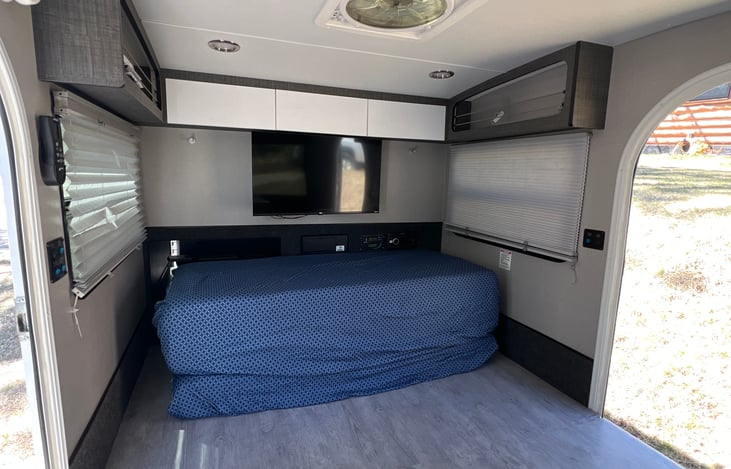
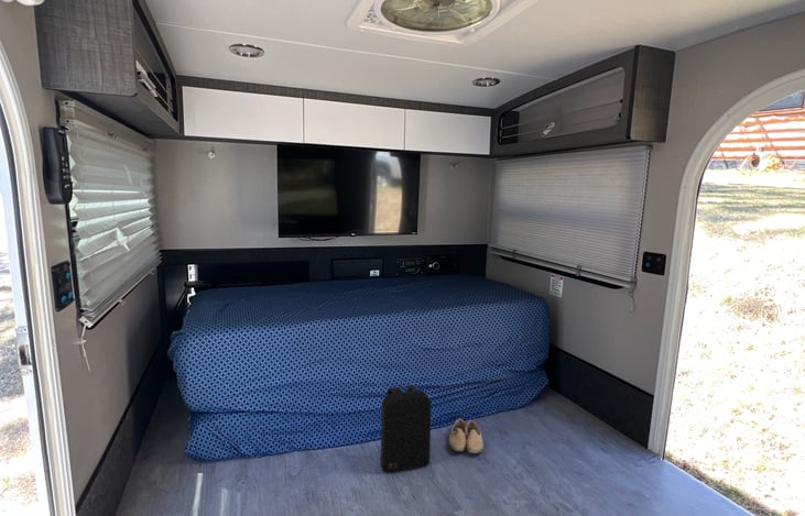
+ shoe (465, 435)
+ backpack (403, 421)
